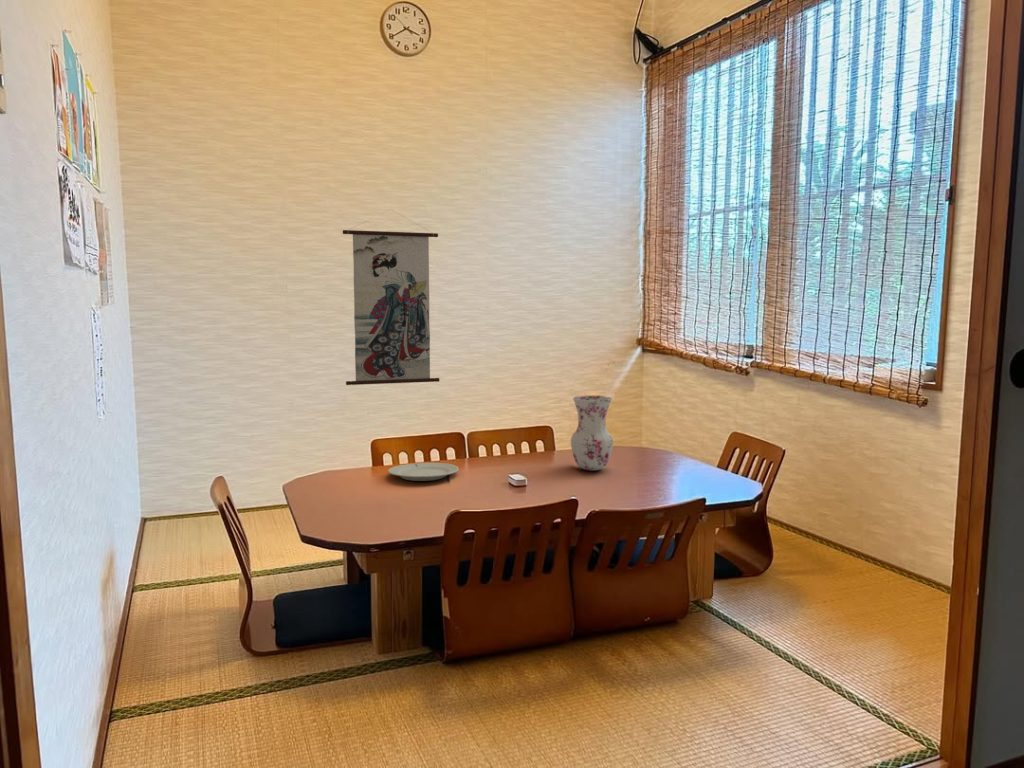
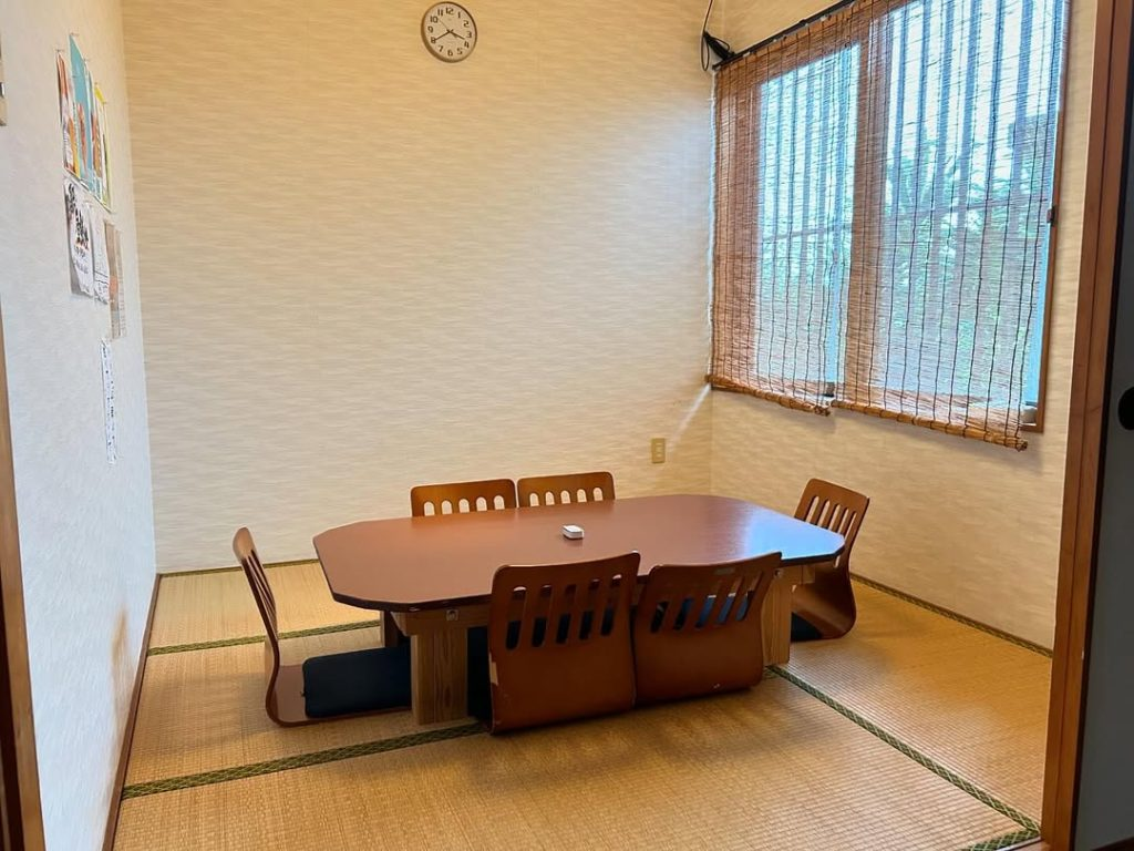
- wall scroll (392, 297)
- vase (591, 433)
- chinaware (423, 472)
